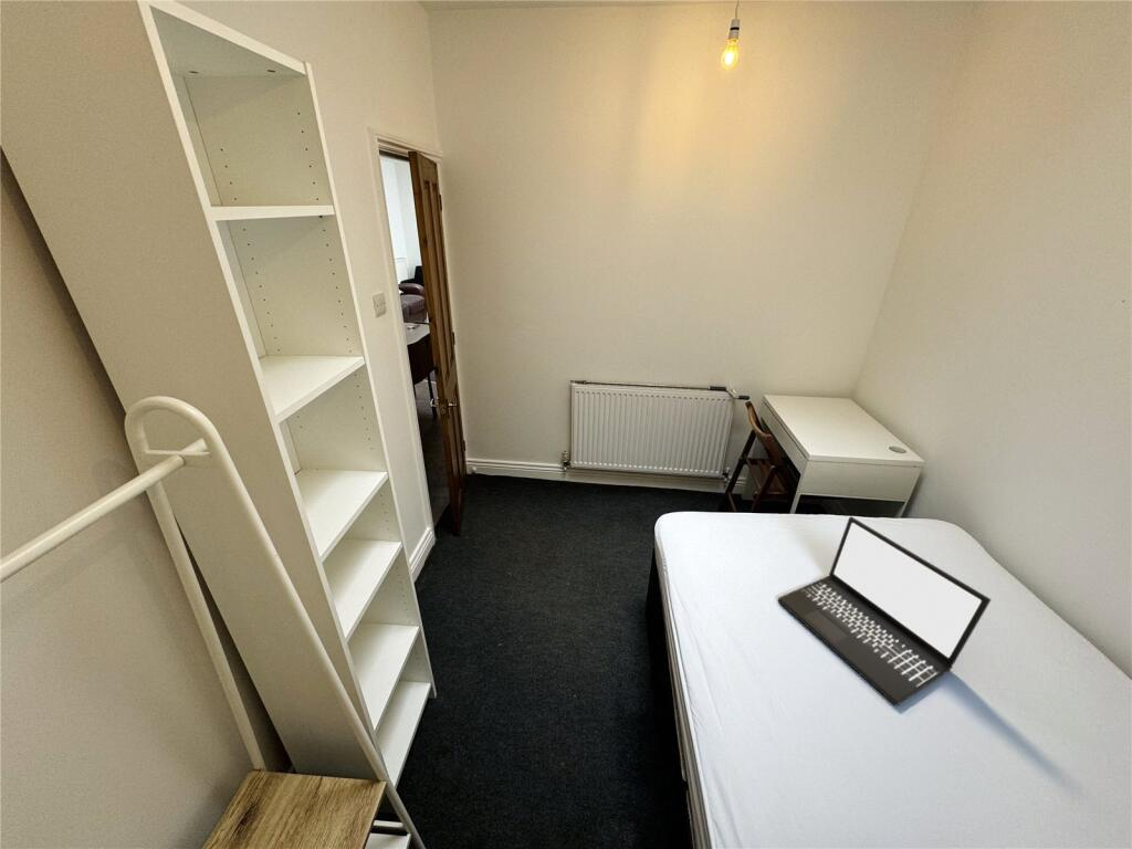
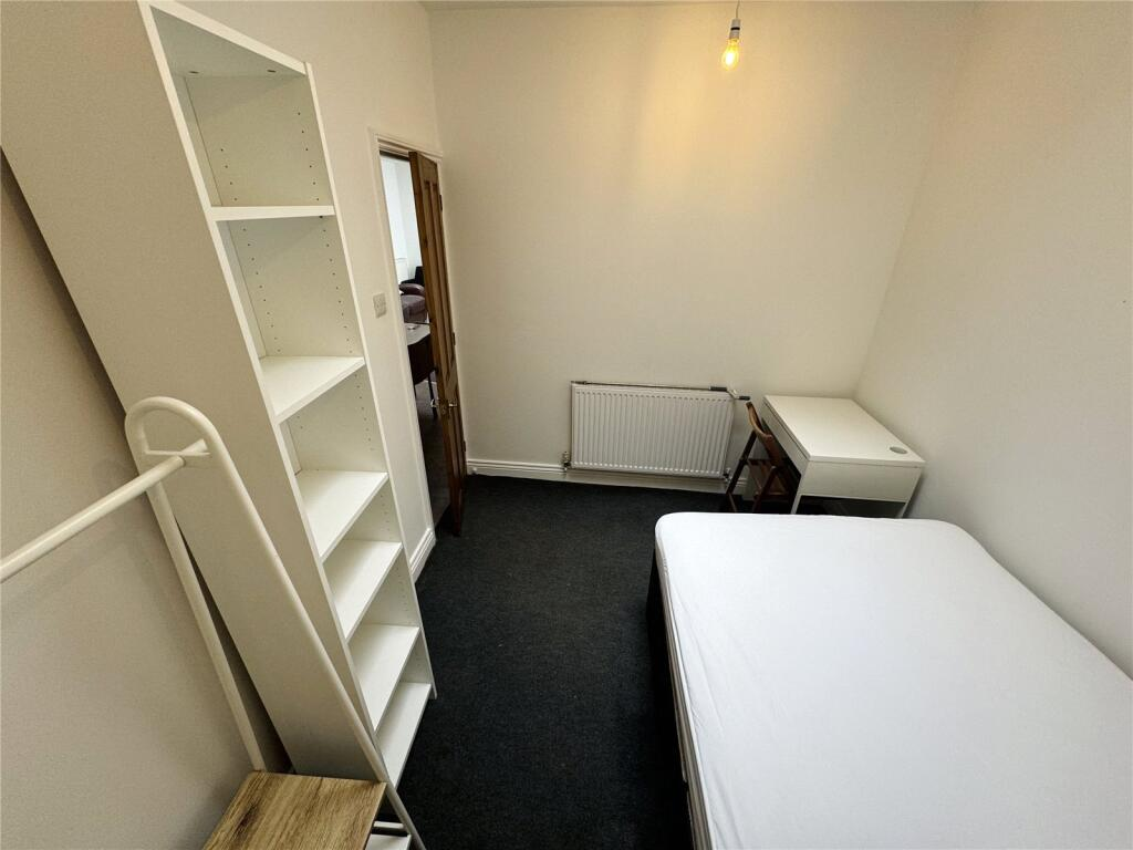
- laptop (870, 600)
